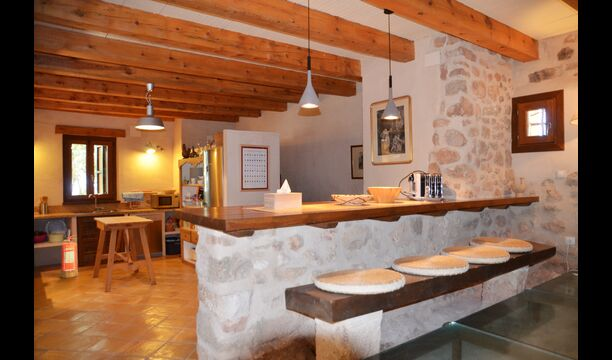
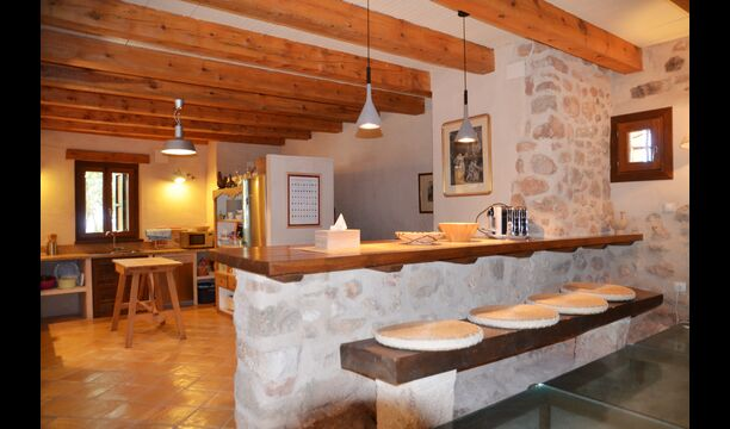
- fire extinguisher (69, 255)
